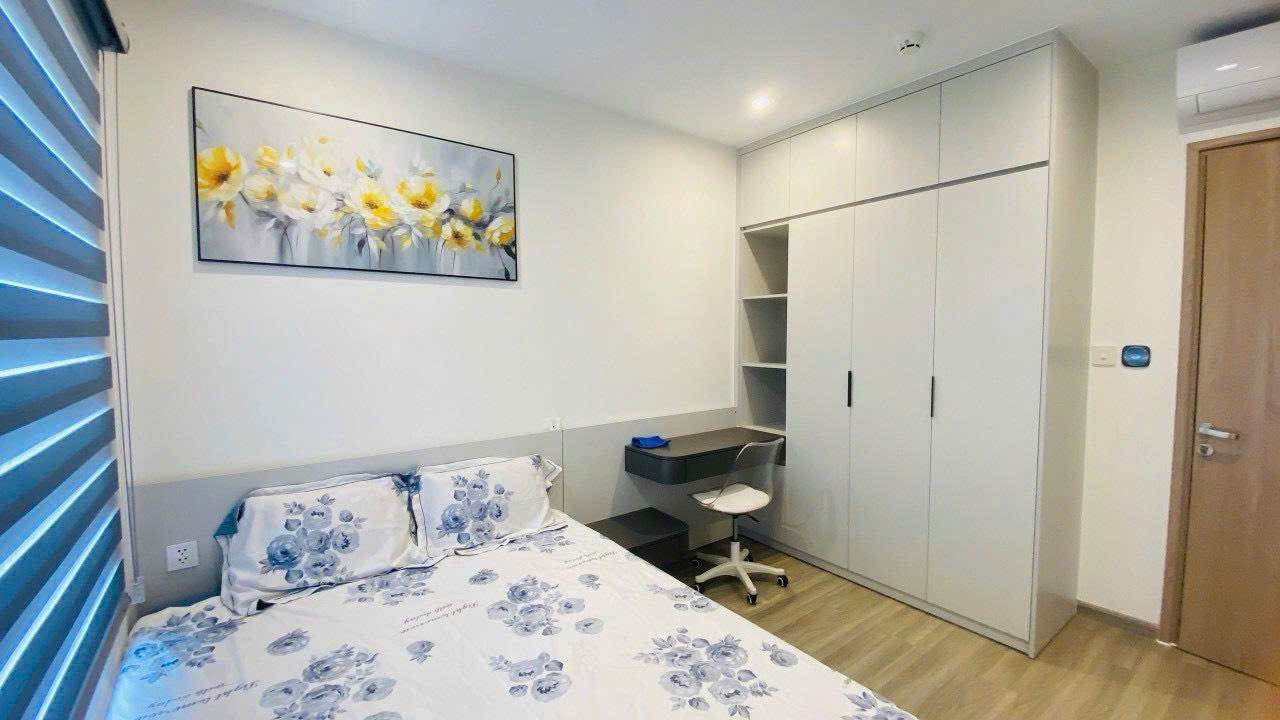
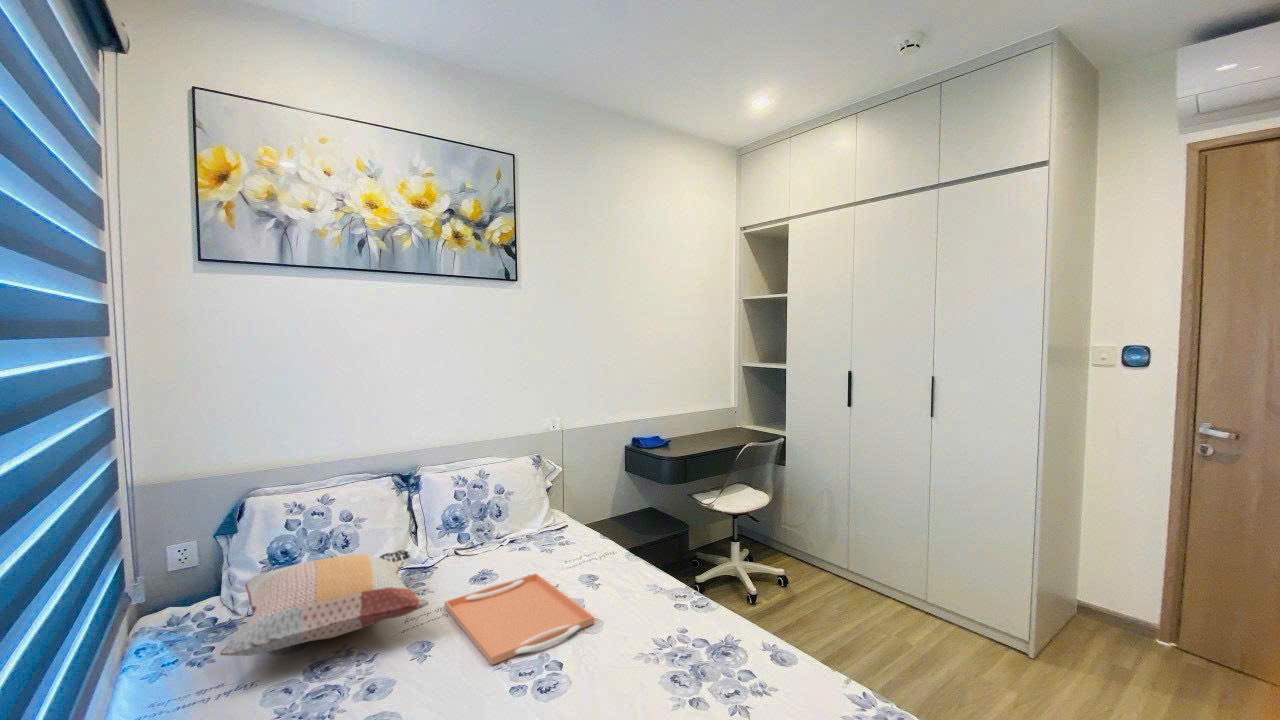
+ decorative pillow (332, 592)
+ serving tray (517, 612)
